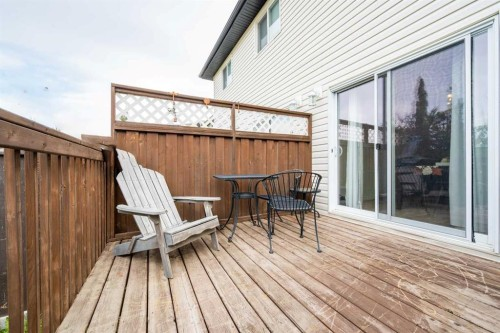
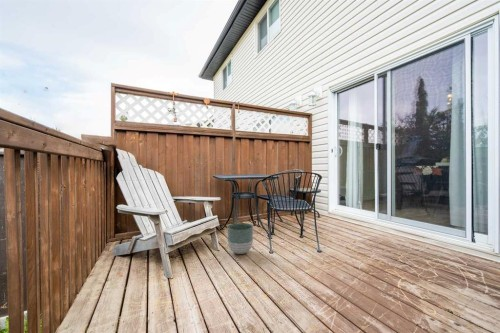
+ planter (240, 239)
